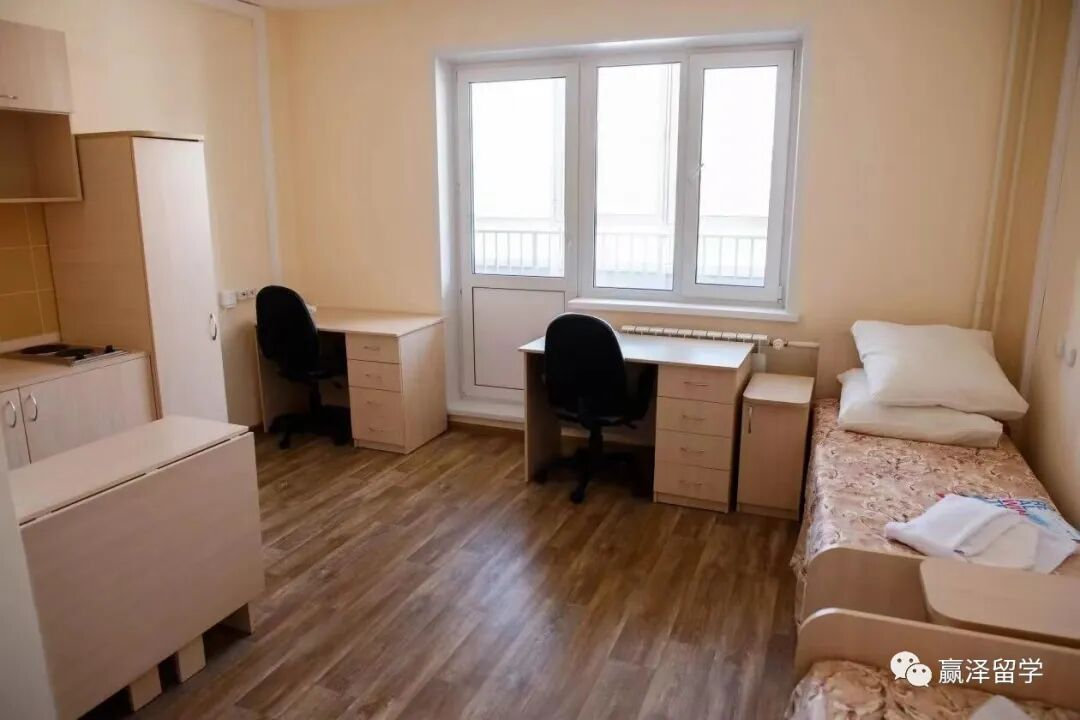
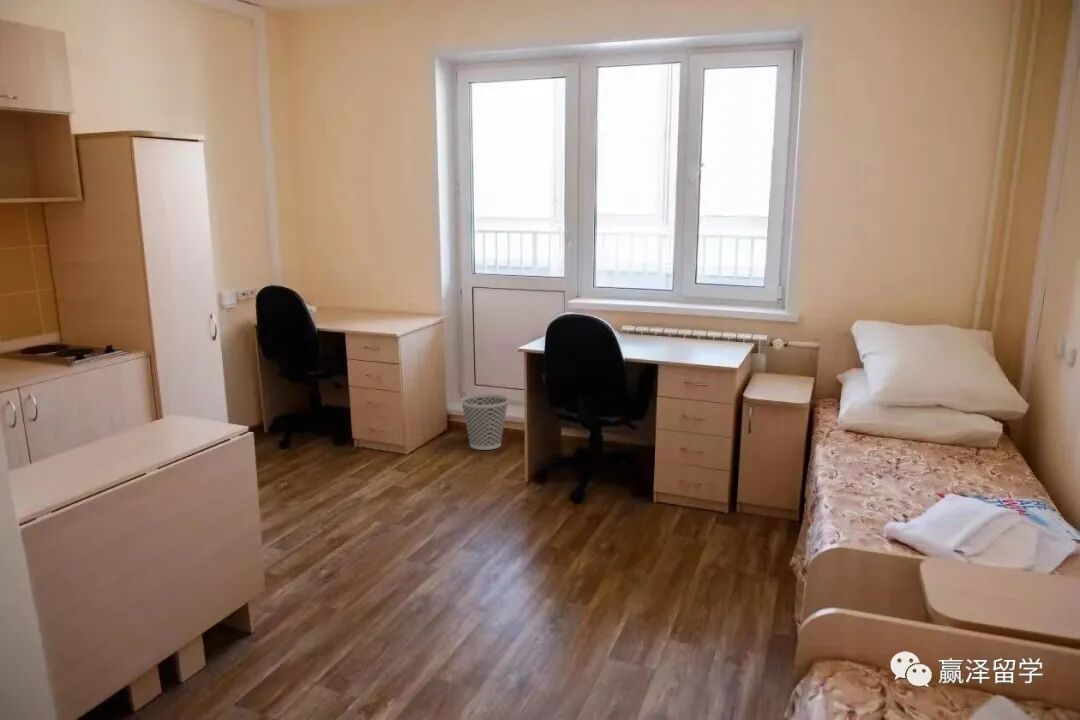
+ wastebasket (485, 422)
